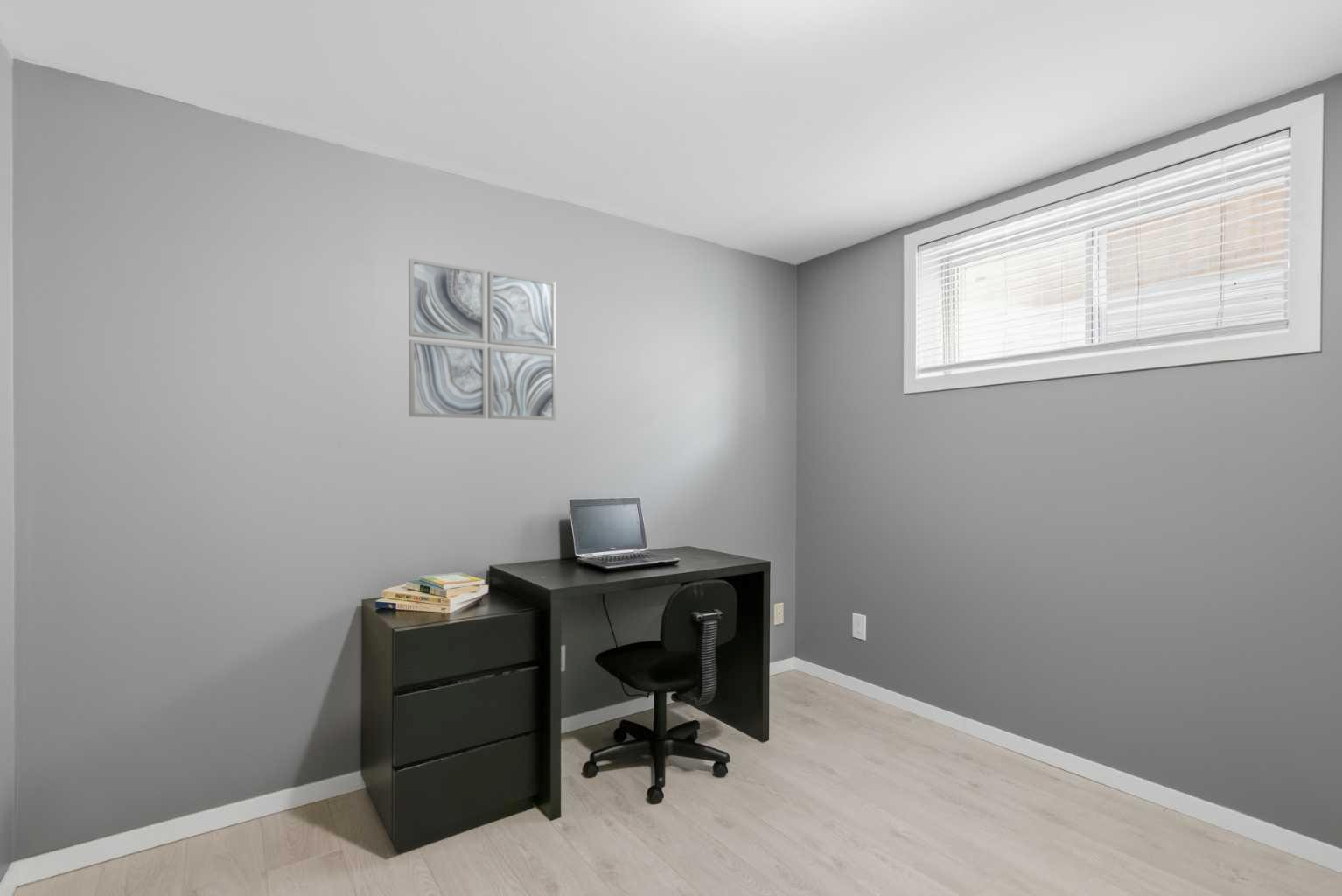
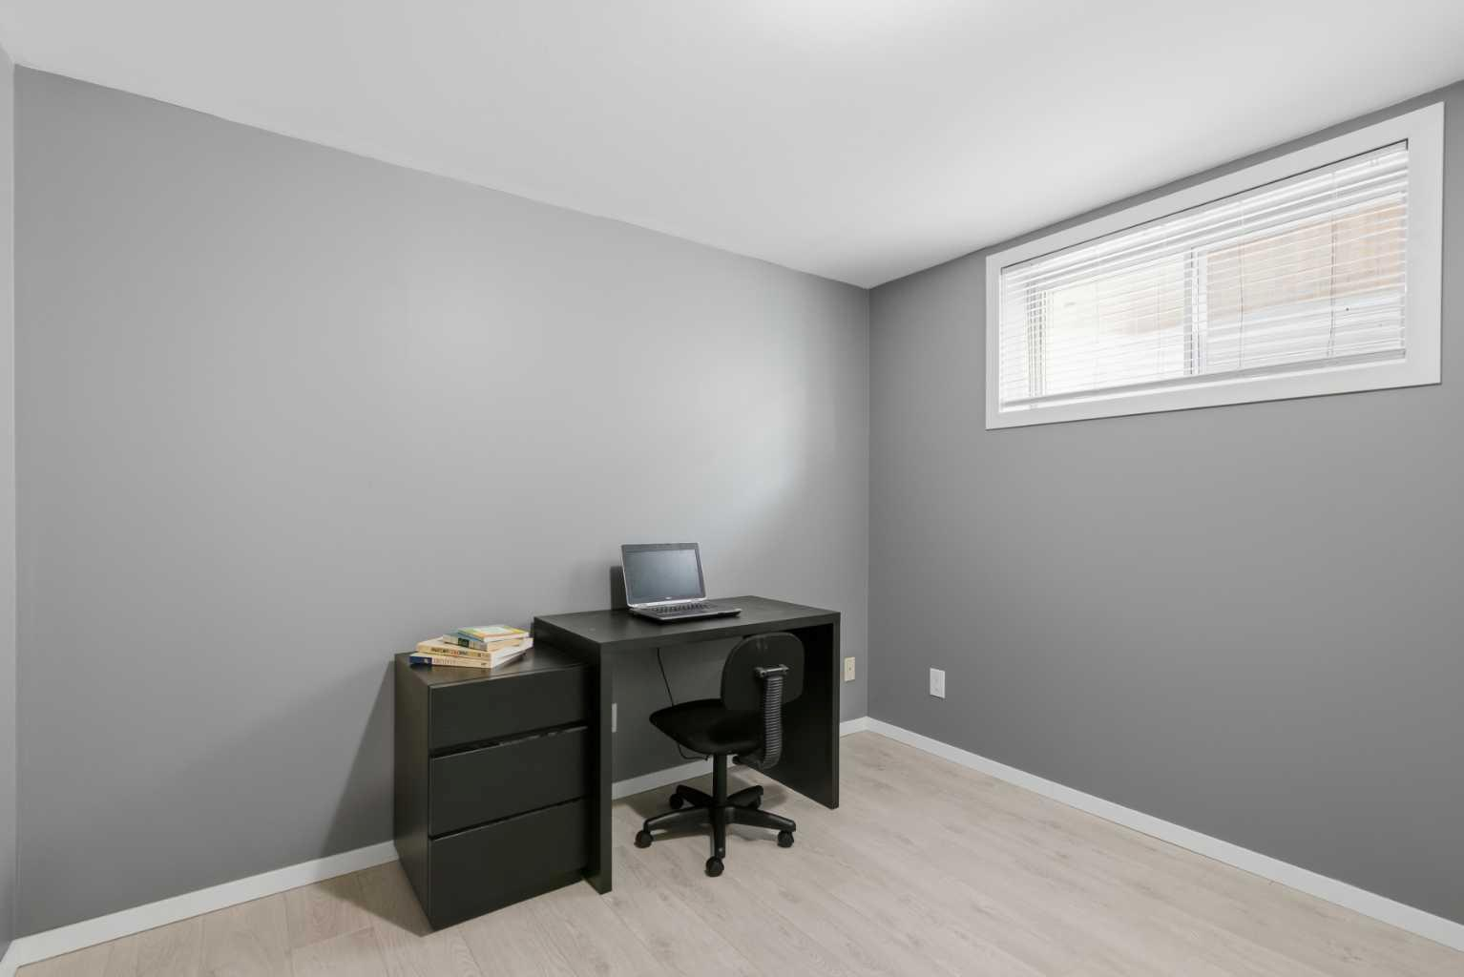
- wall art (487, 343)
